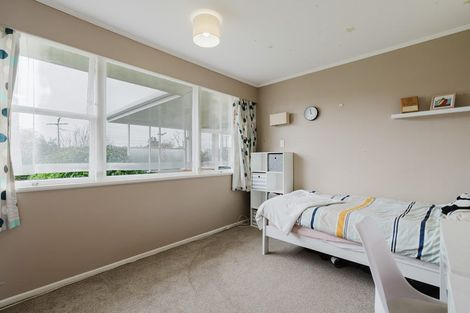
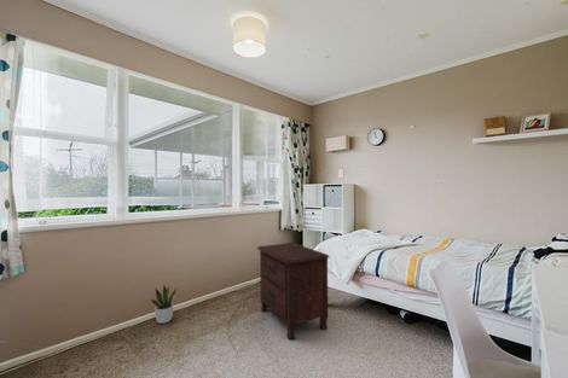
+ potted plant (164, 301)
+ nightstand (290, 284)
